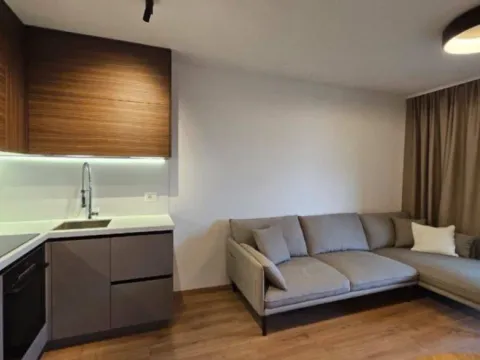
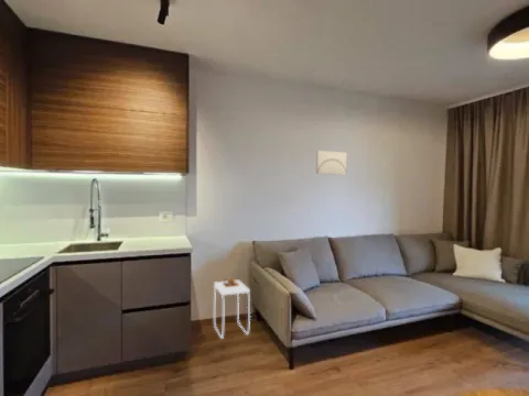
+ side table (237, 305)
+ wall art (331, 163)
